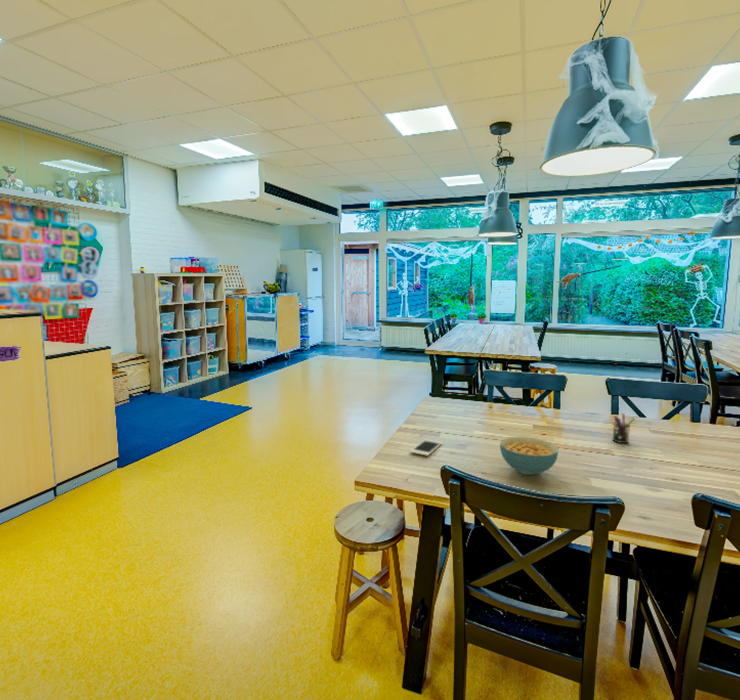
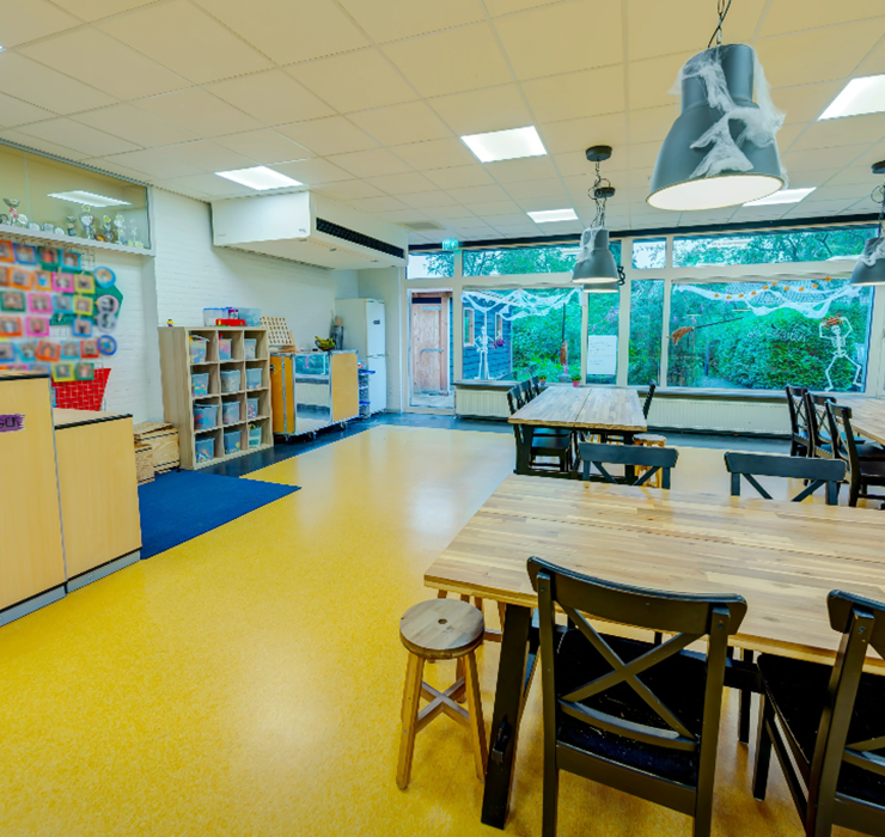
- cereal bowl (528, 458)
- cell phone (426, 447)
- pen holder (623, 427)
